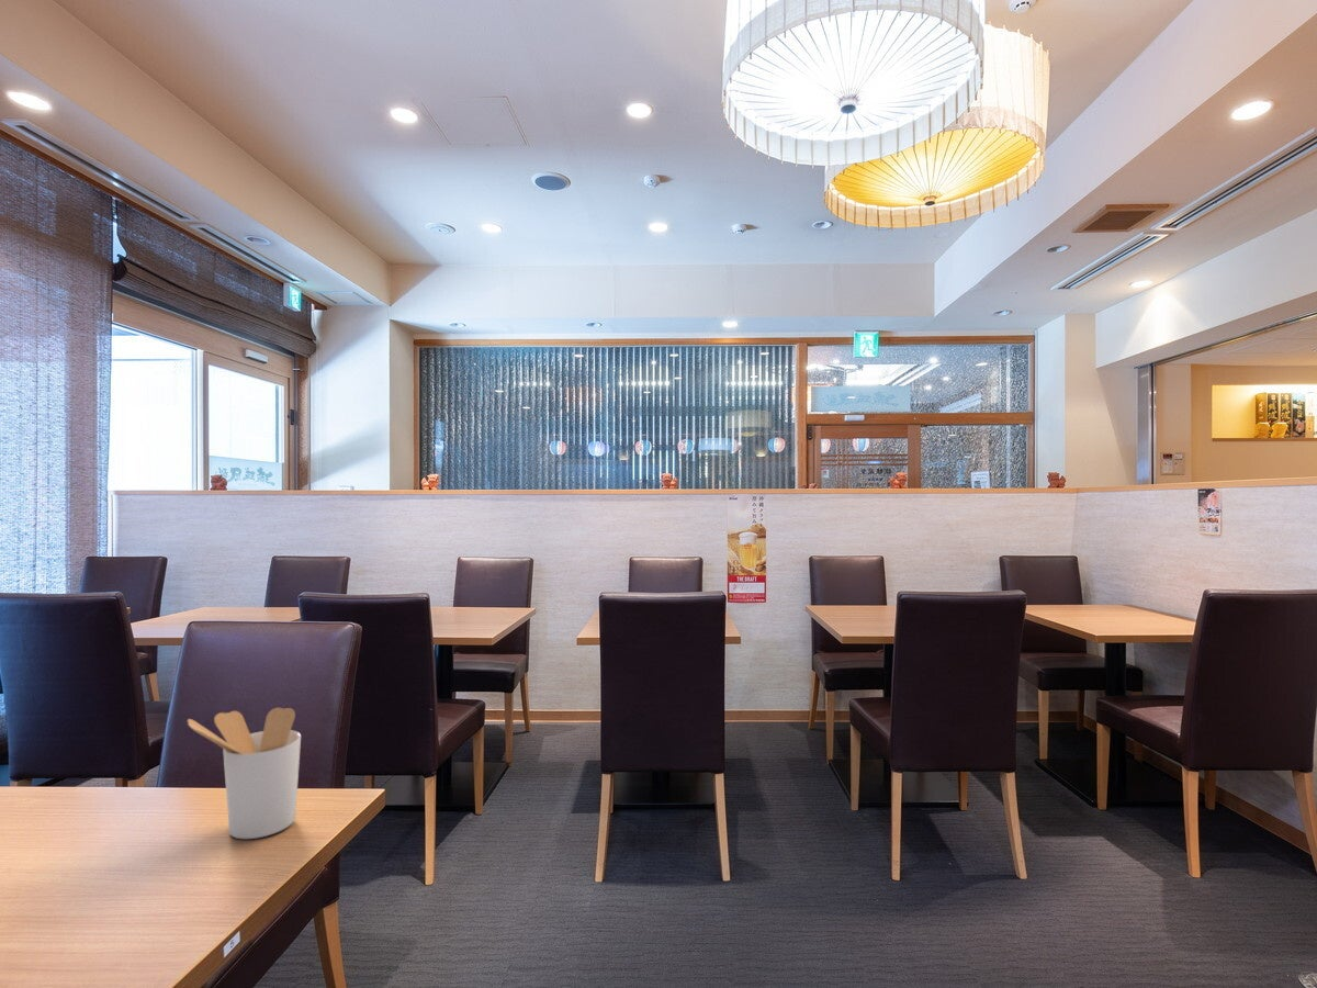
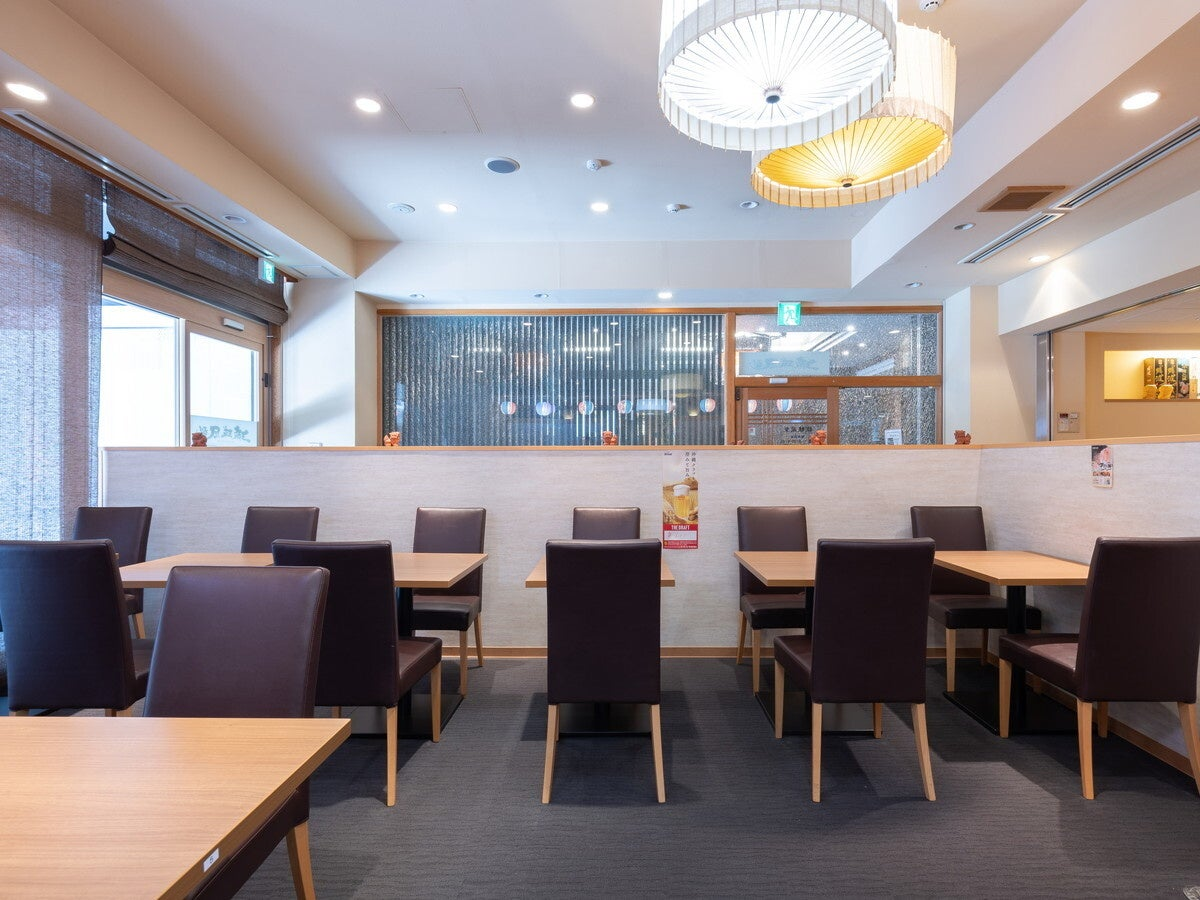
- utensil holder (244, 768)
